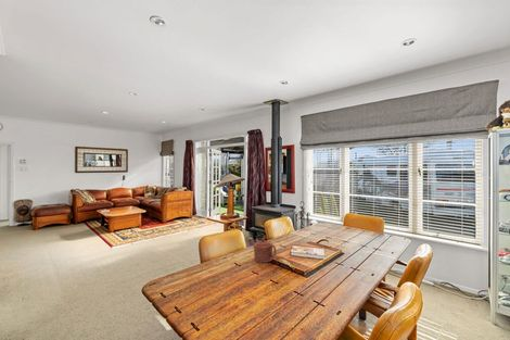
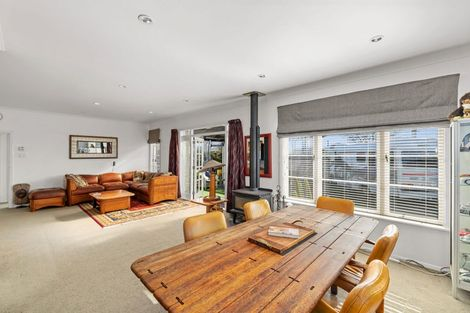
- teapot (263, 248)
